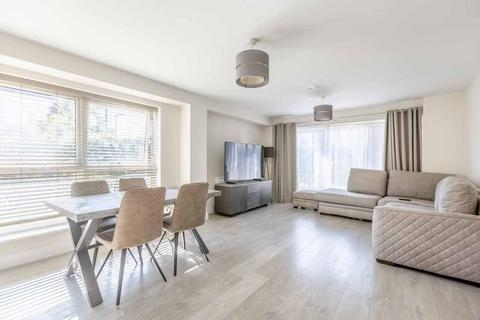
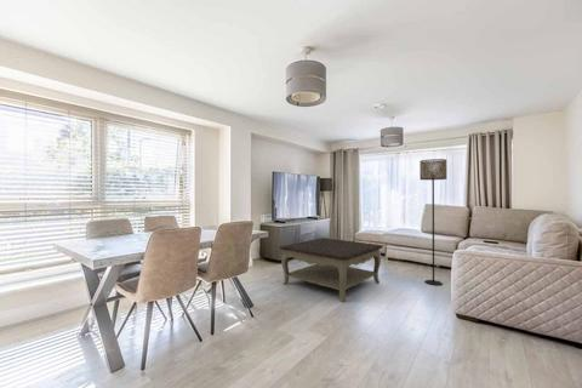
+ coffee table (331, 264)
+ floor lamp (433, 221)
